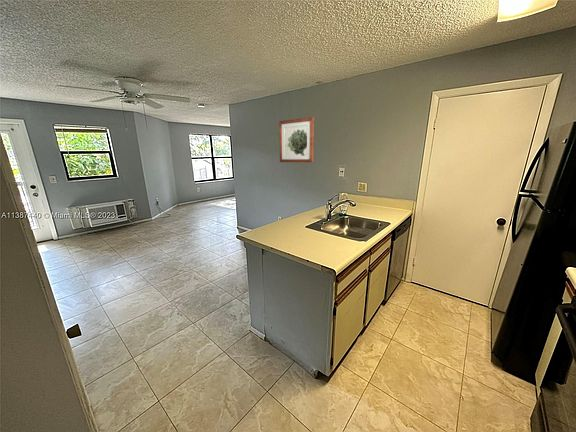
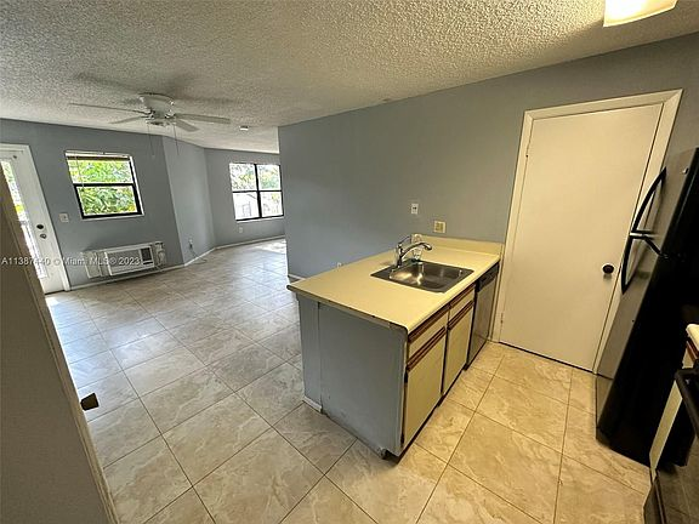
- wall art (295, 141)
